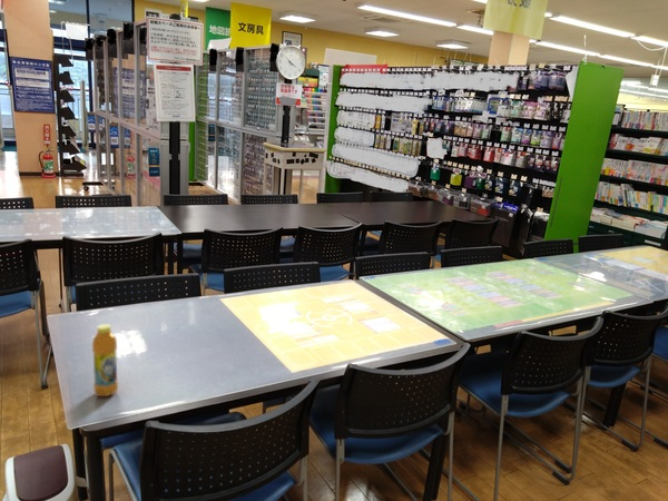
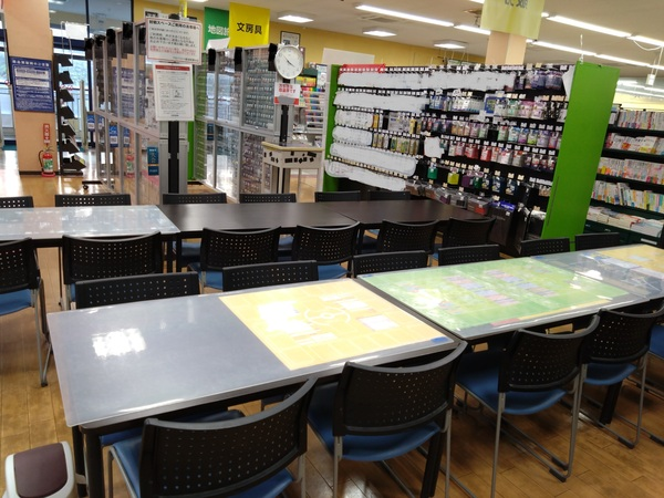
- bottle (105, 360)
